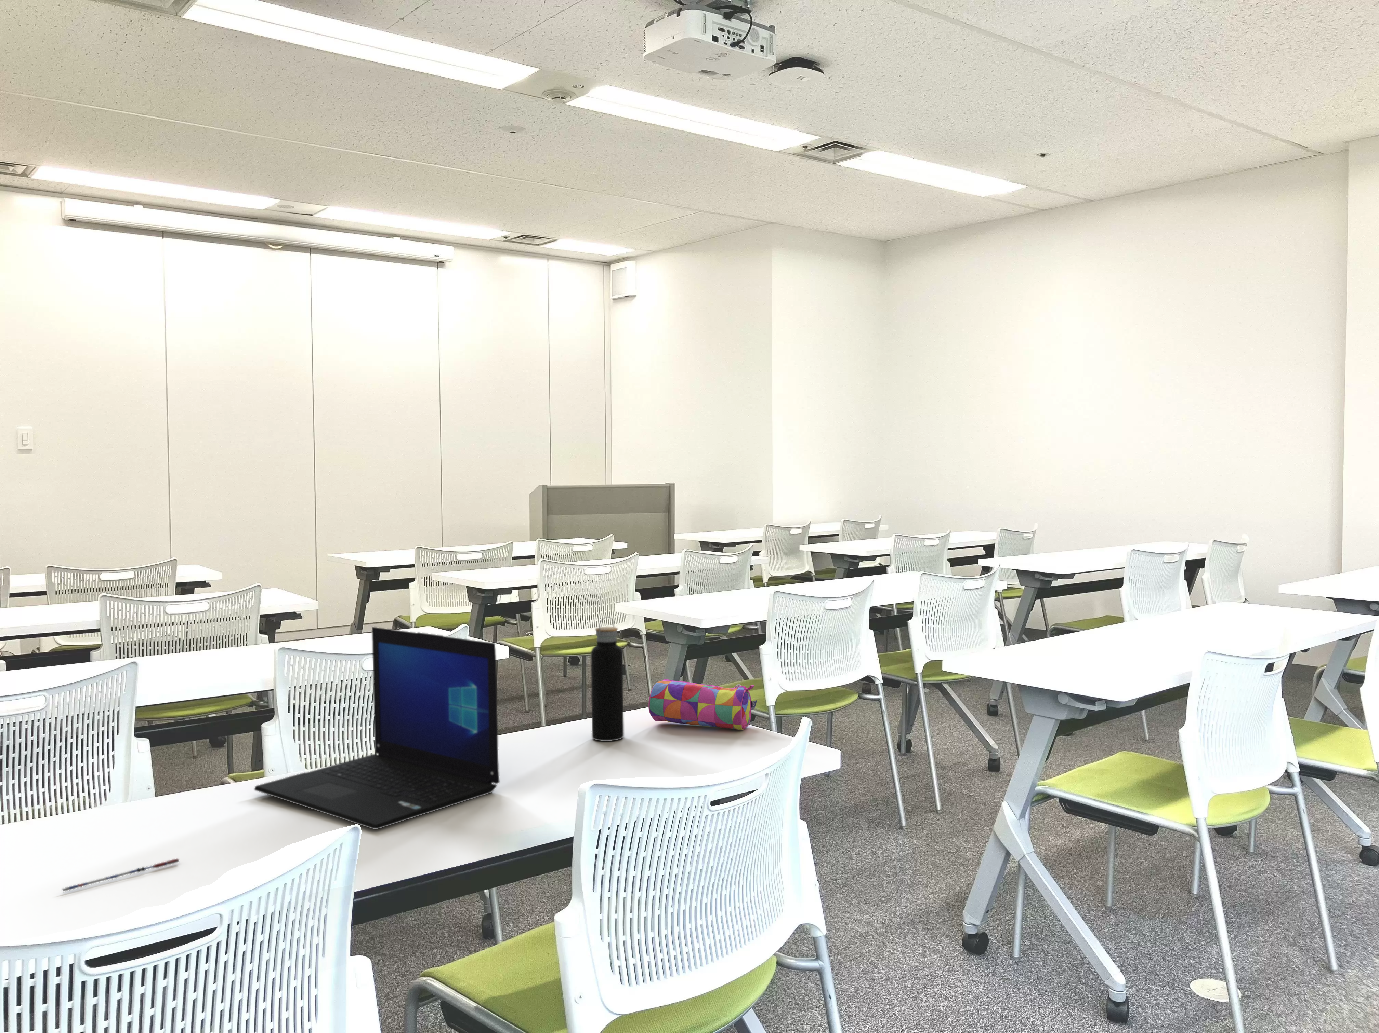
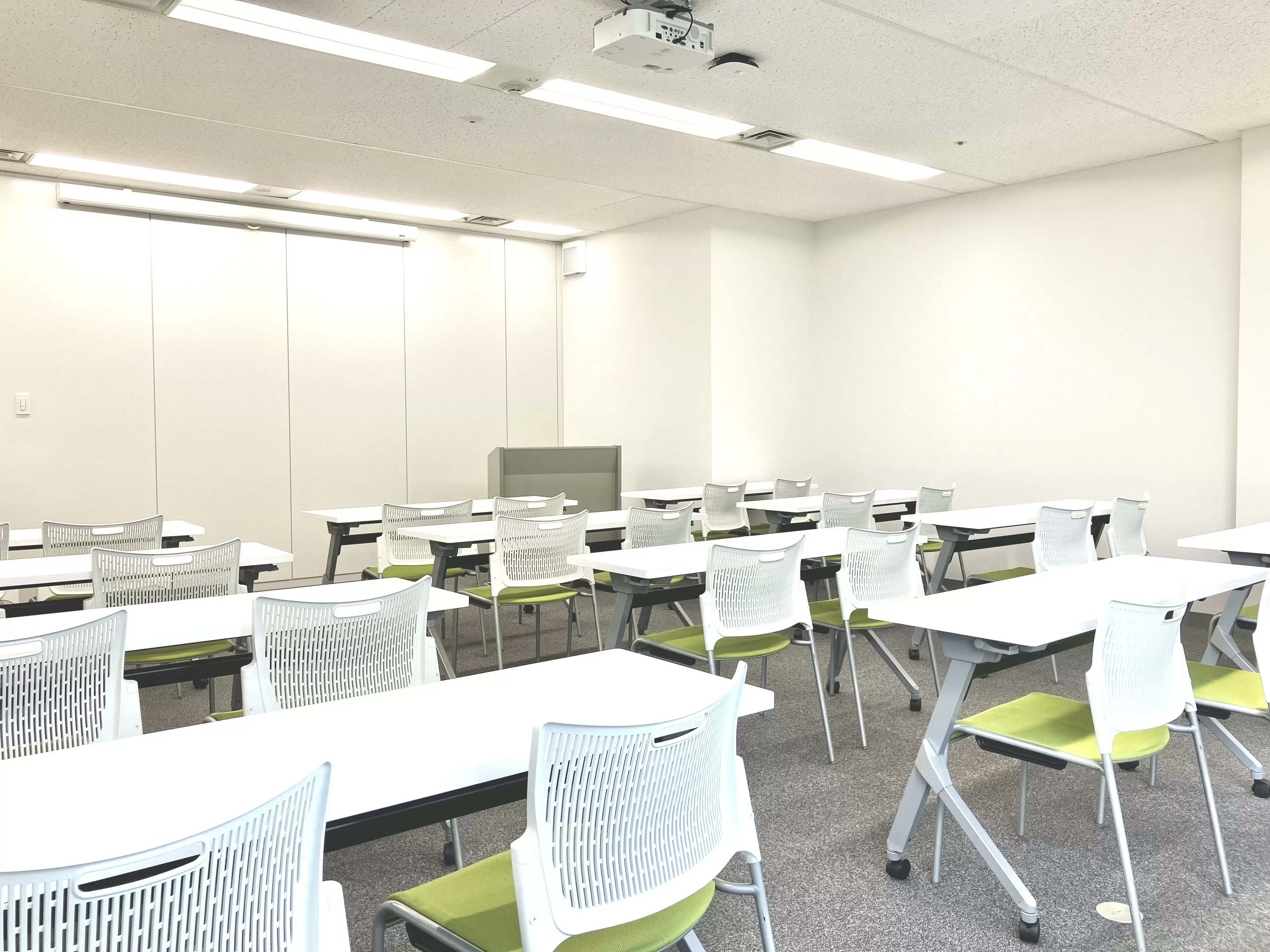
- pen (123, 875)
- laptop (376, 717)
- water bottle (607, 677)
- pencil case (703, 703)
